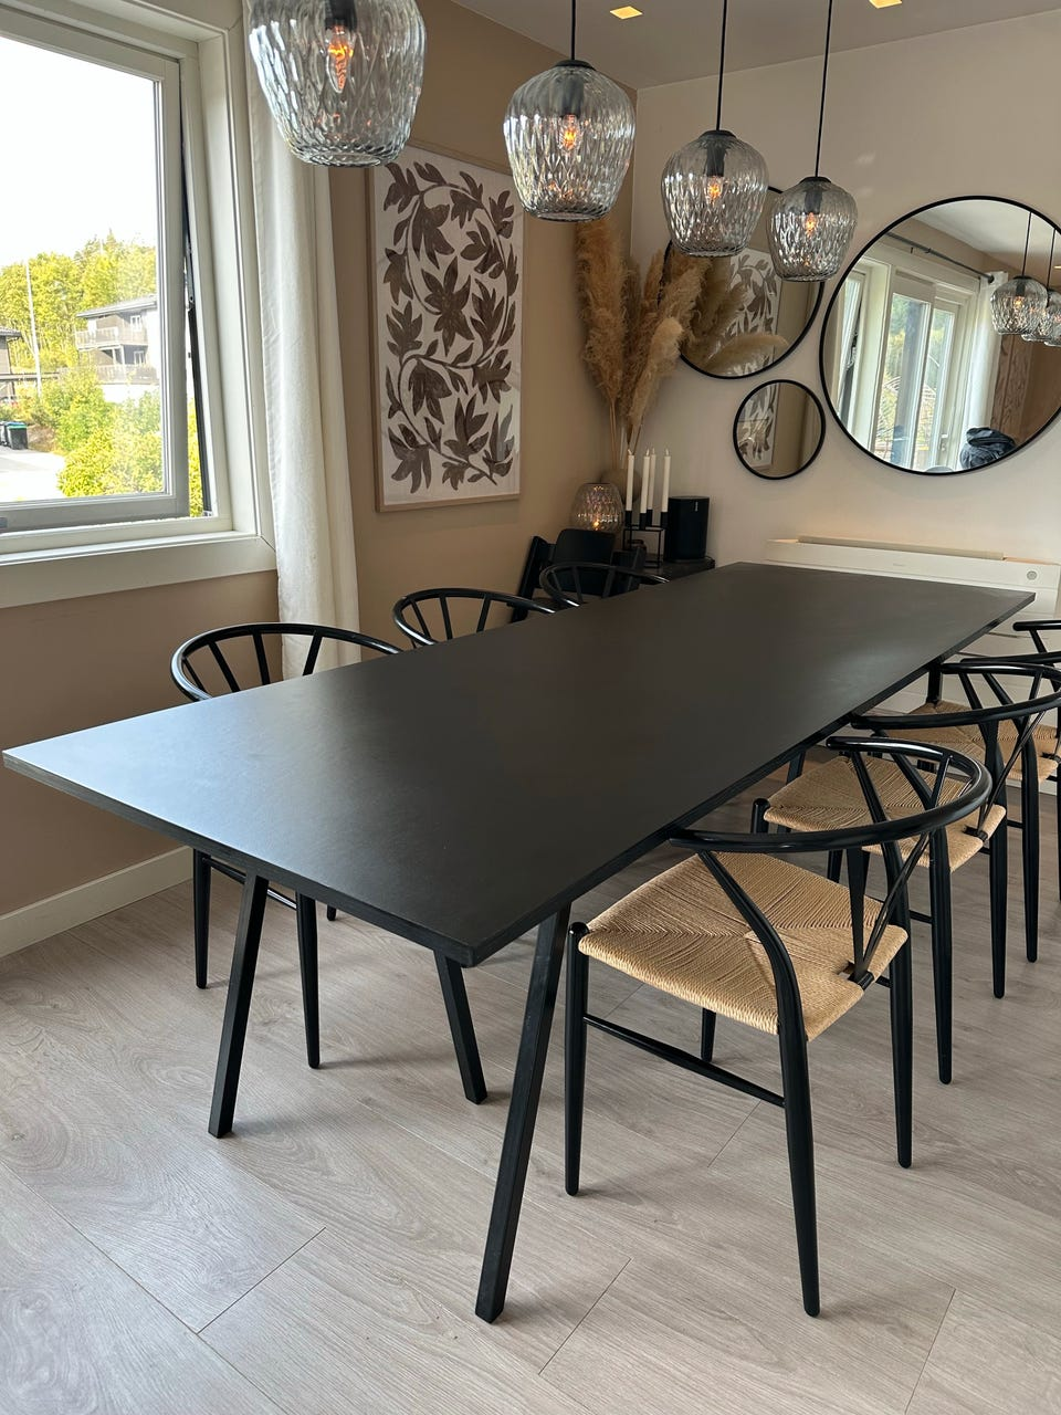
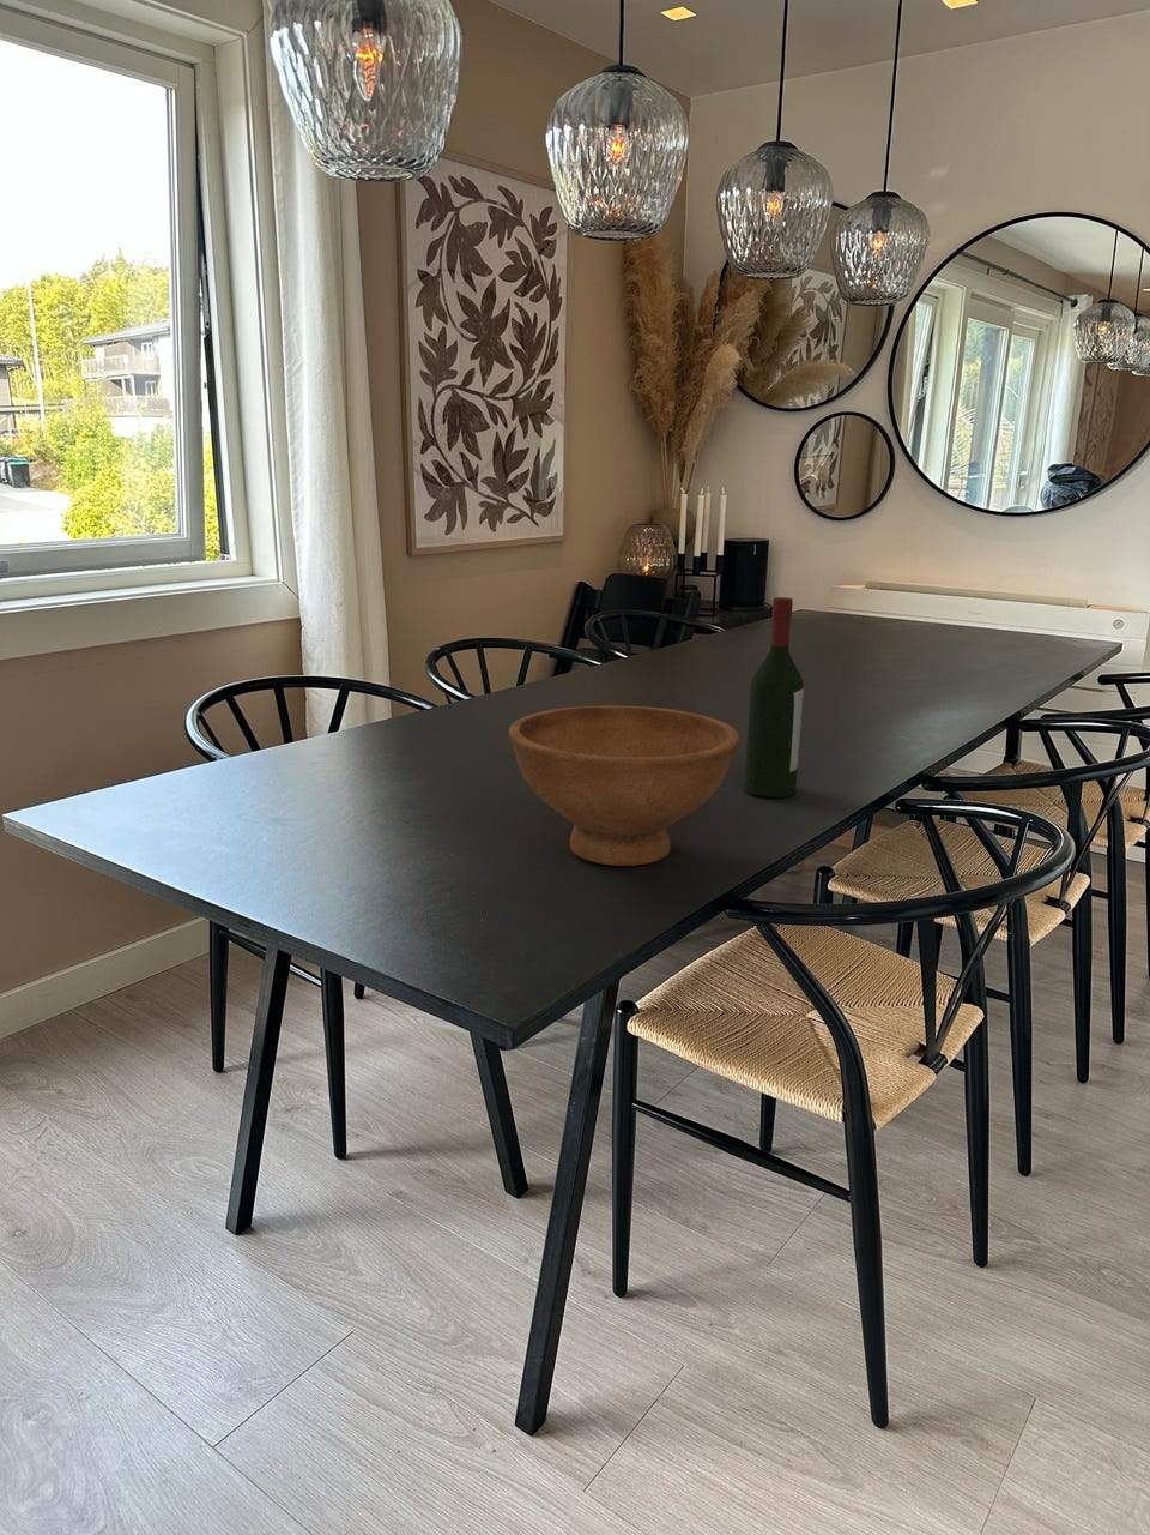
+ wine bottle (776, 695)
+ bowl (622, 789)
